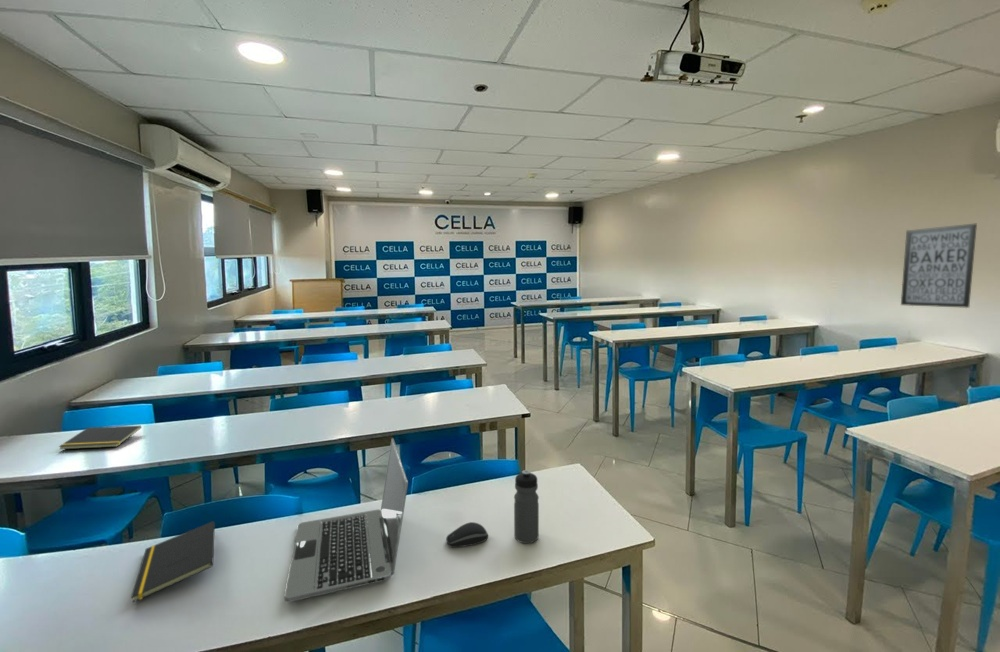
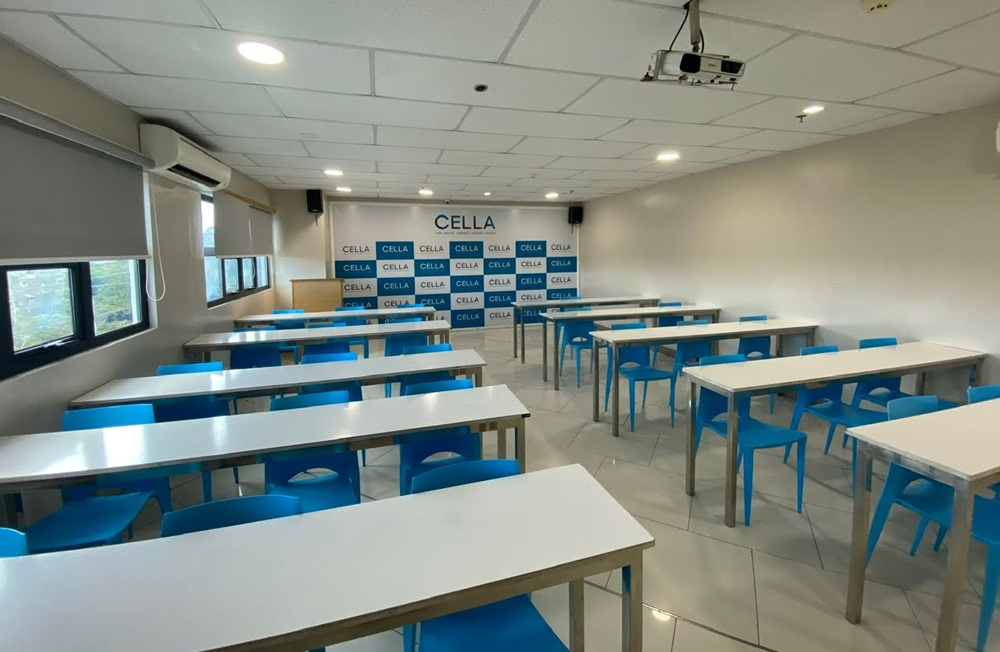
- notepad (177, 557)
- wall art (936, 267)
- laptop (349, 514)
- computer mouse (467, 533)
- water bottle (526, 504)
- notepad (101, 436)
